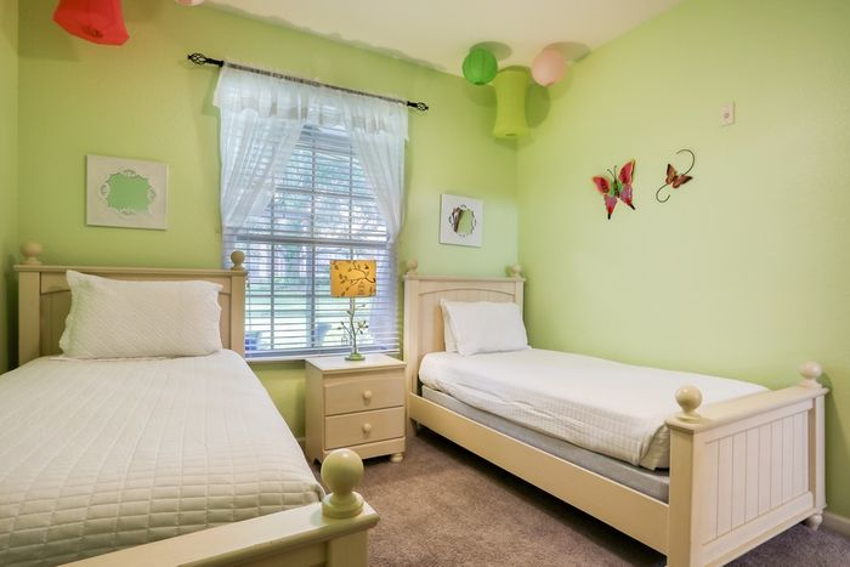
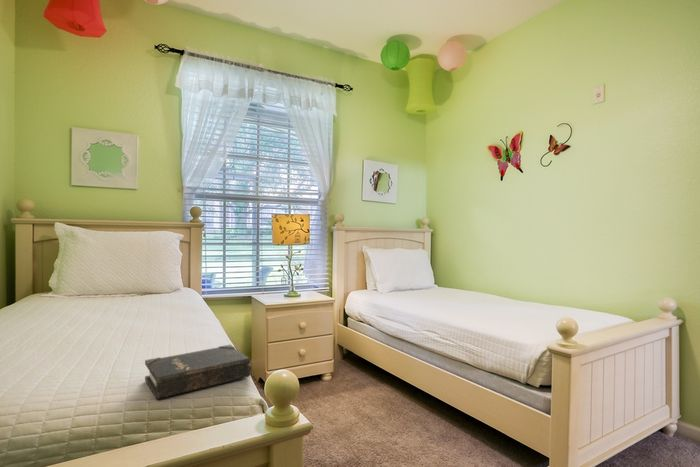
+ hardback book (198, 369)
